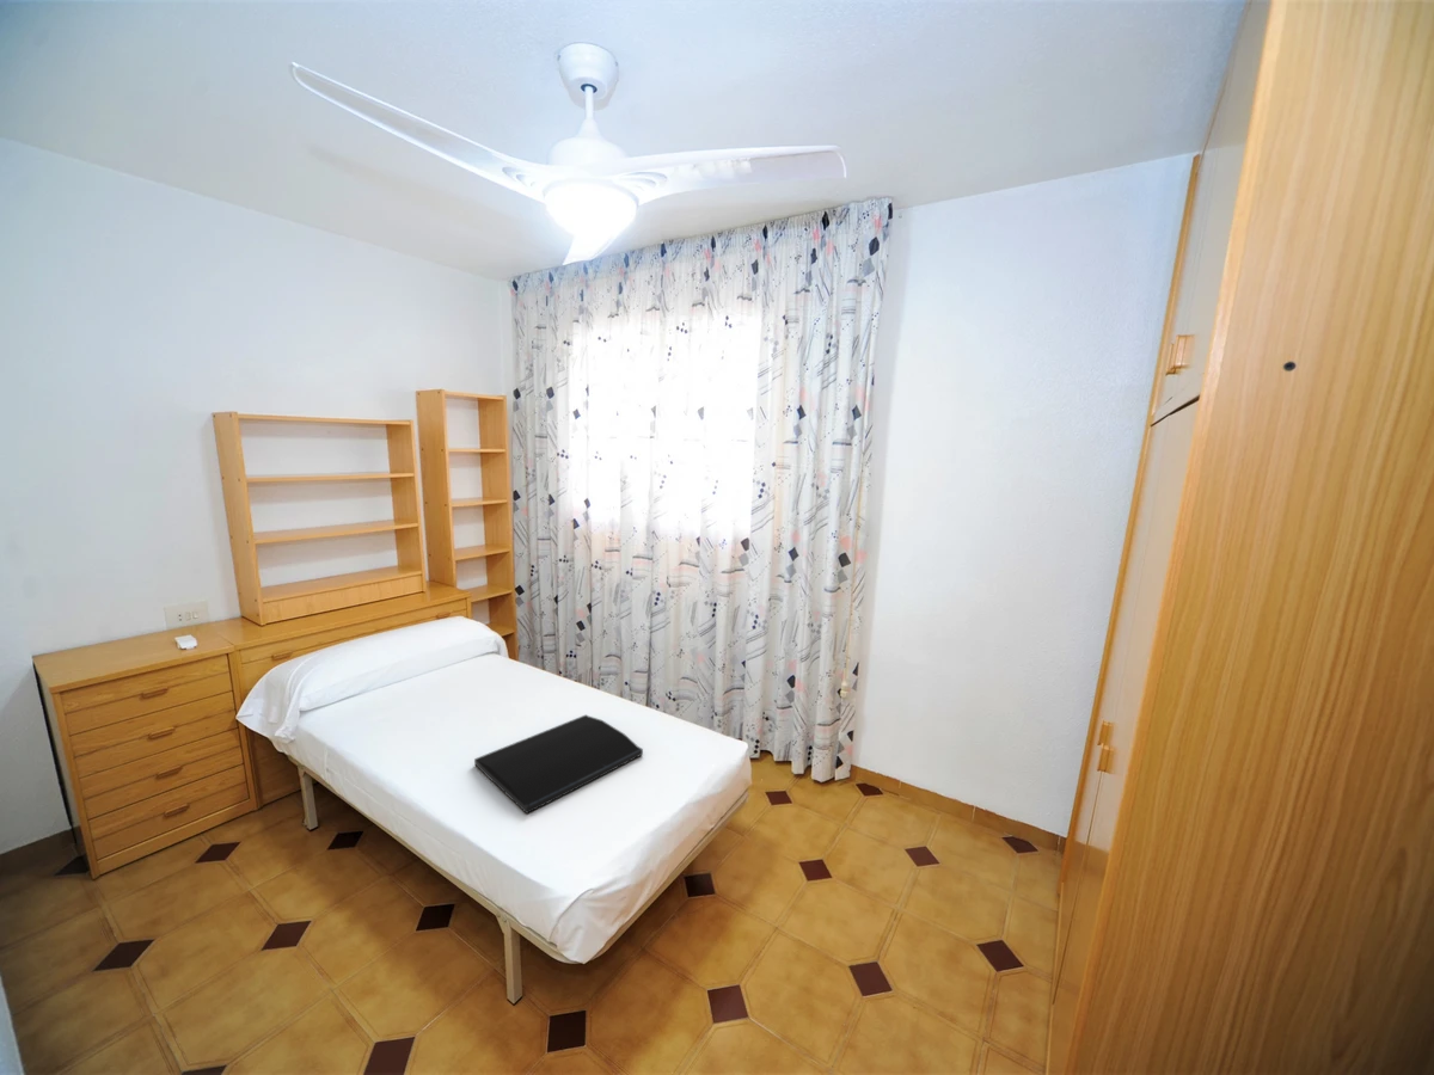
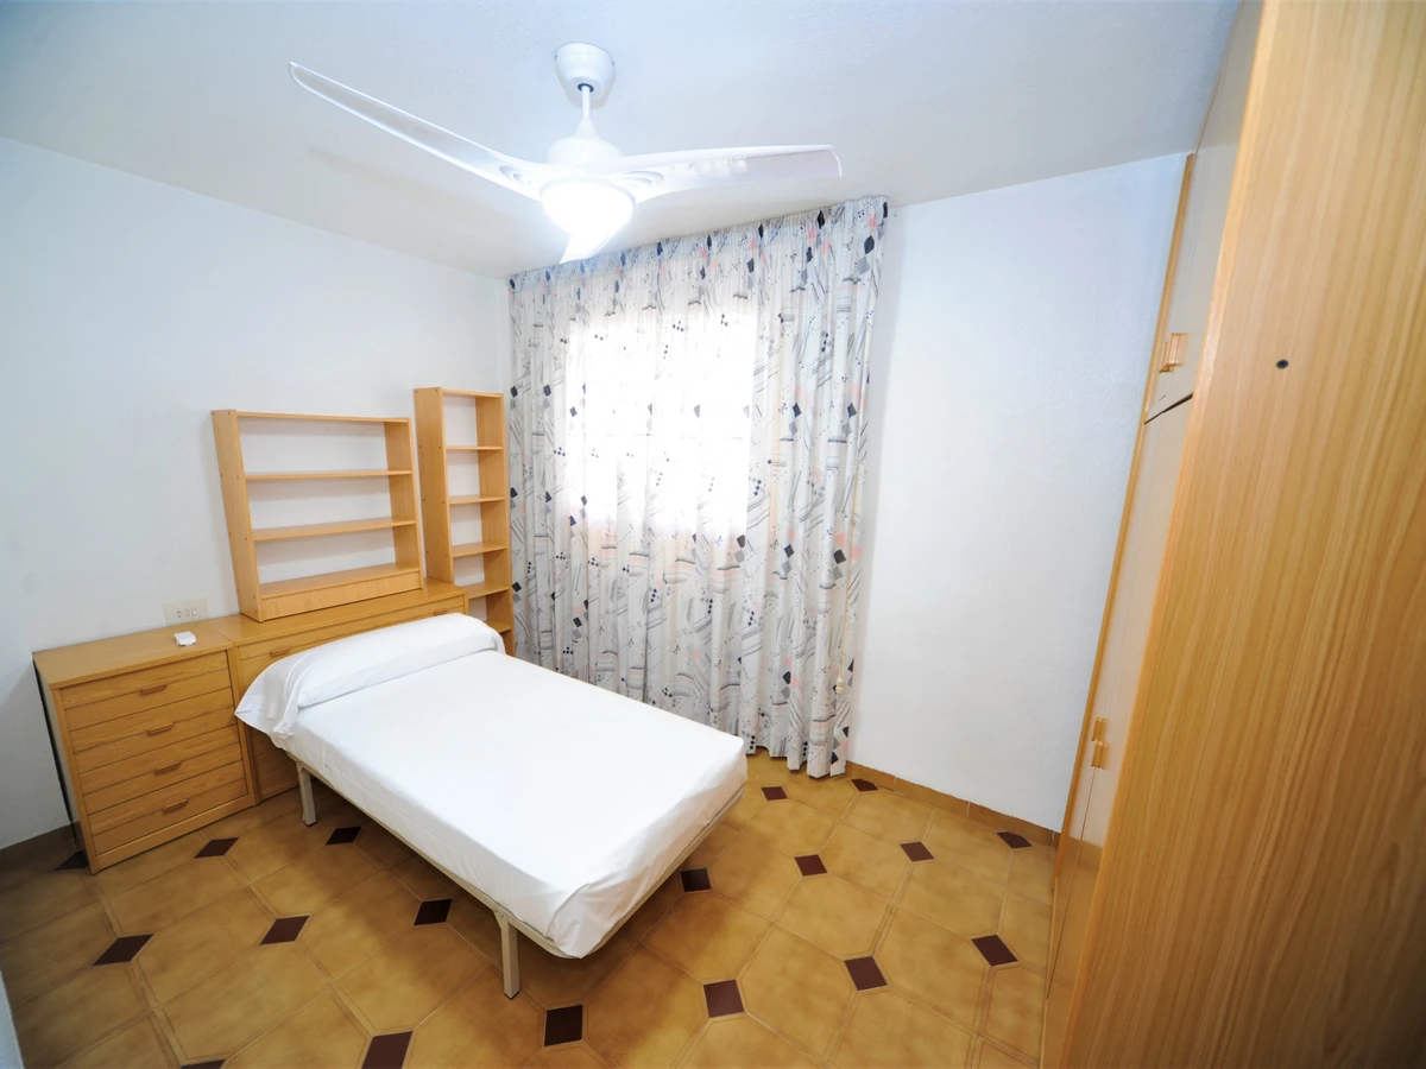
- desk pad (560, 754)
